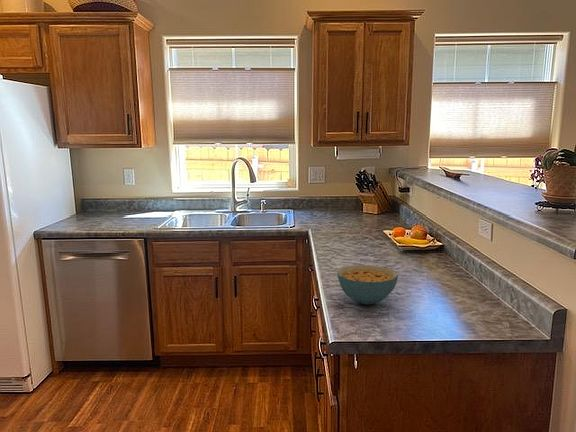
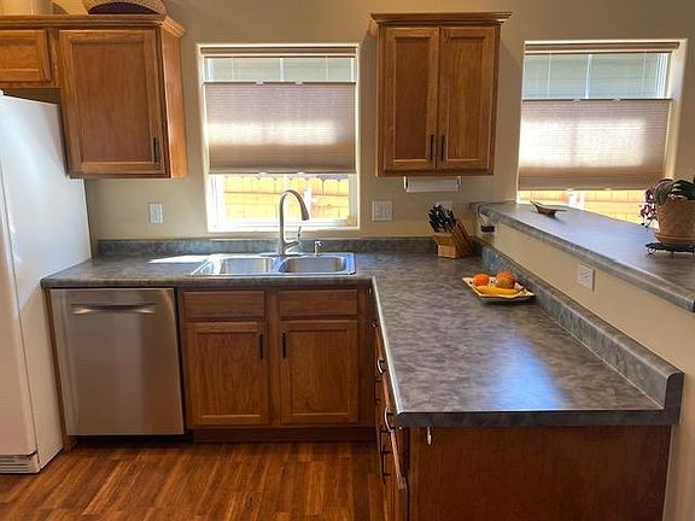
- cereal bowl (366, 287)
